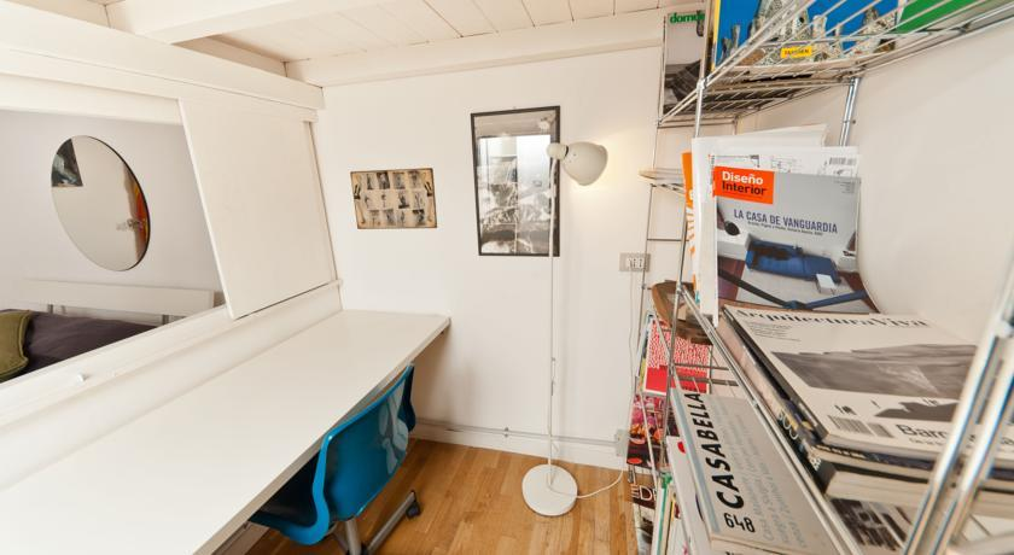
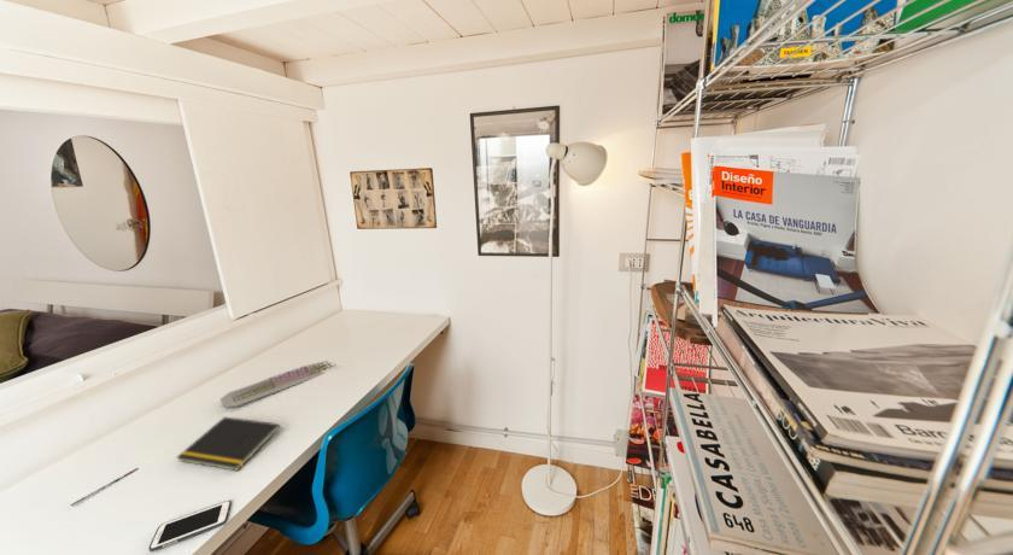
+ notepad (230, 440)
+ cell phone (192, 524)
+ keyboard (291, 376)
+ pen (106, 485)
